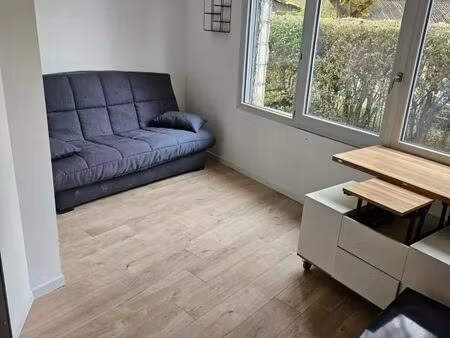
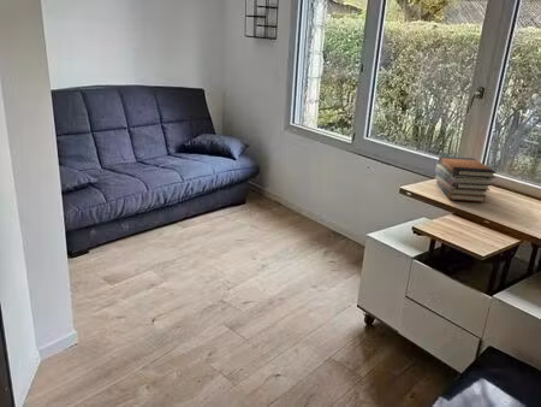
+ book stack (462, 177)
